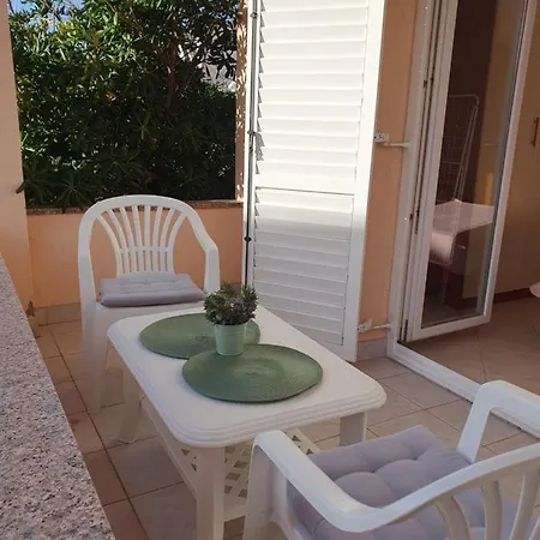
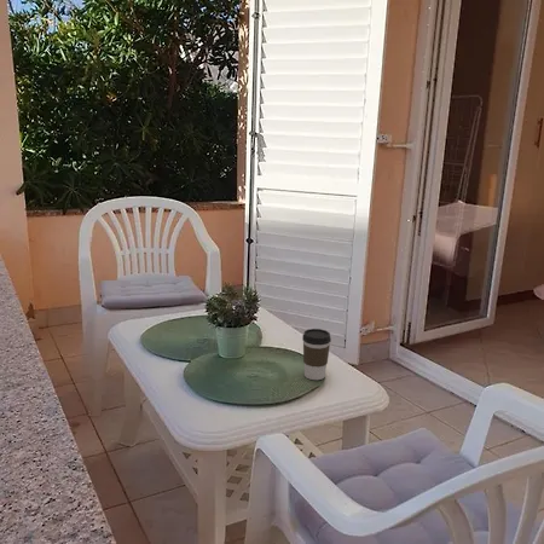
+ coffee cup (316, 354)
